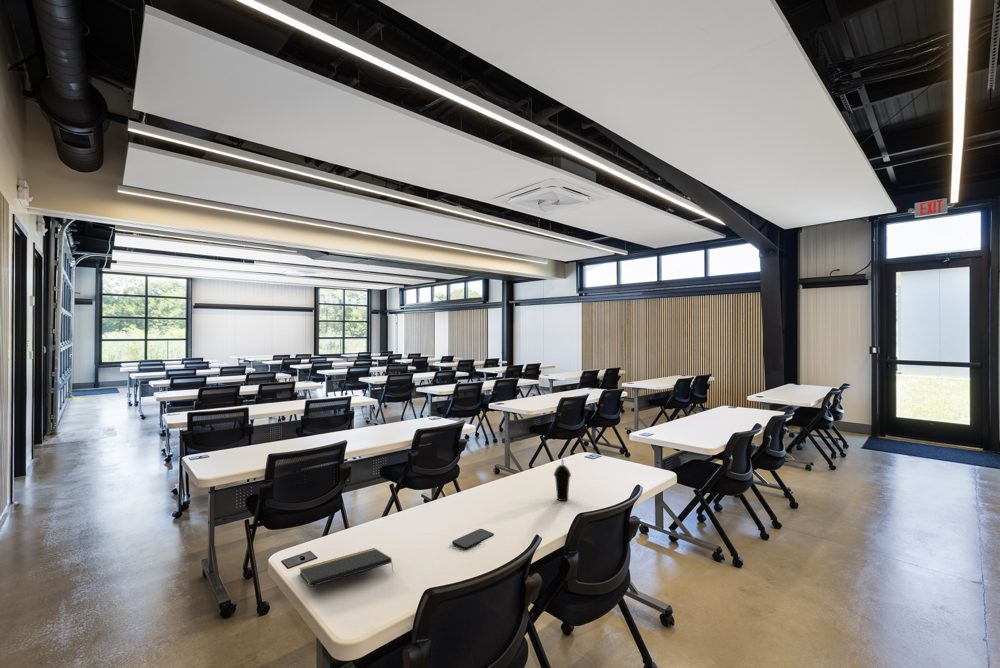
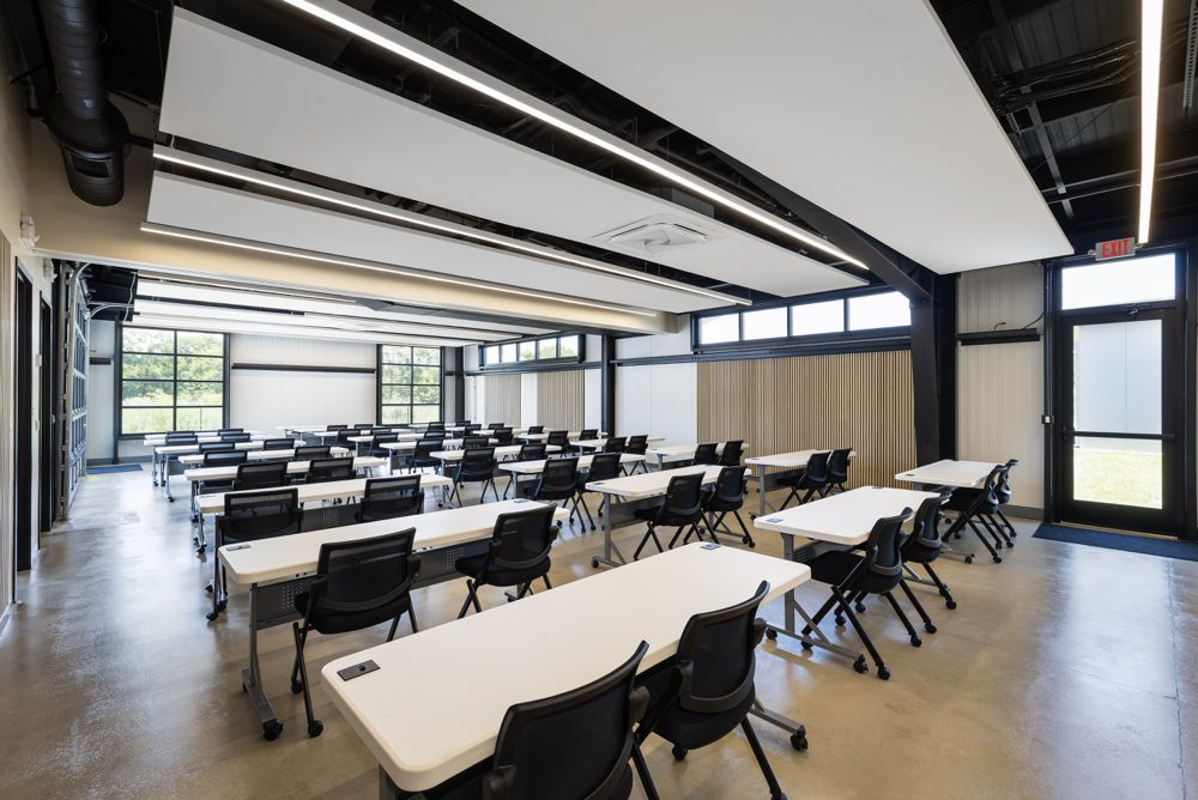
- notepad (345, 565)
- cup (562, 478)
- smartphone (473, 538)
